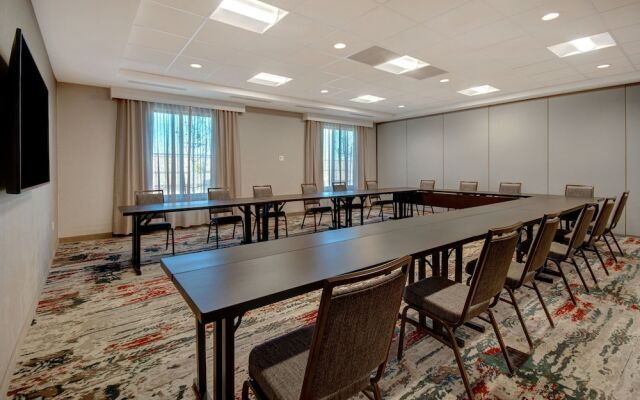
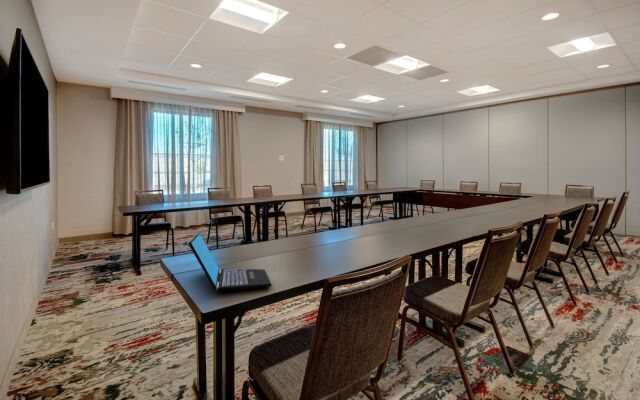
+ laptop (231, 269)
